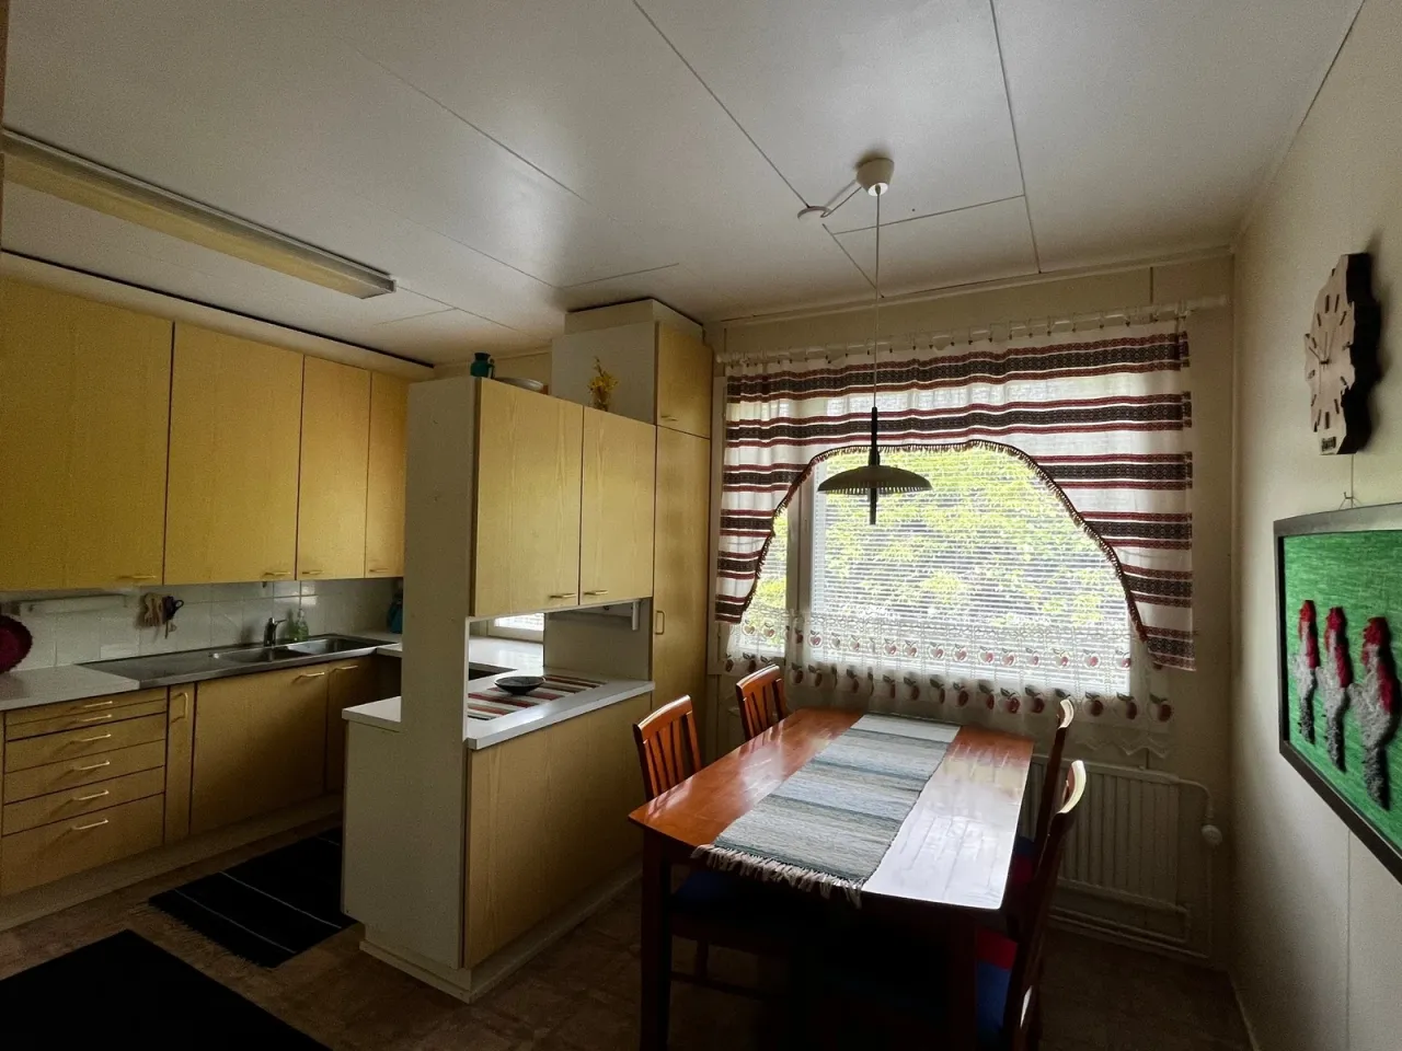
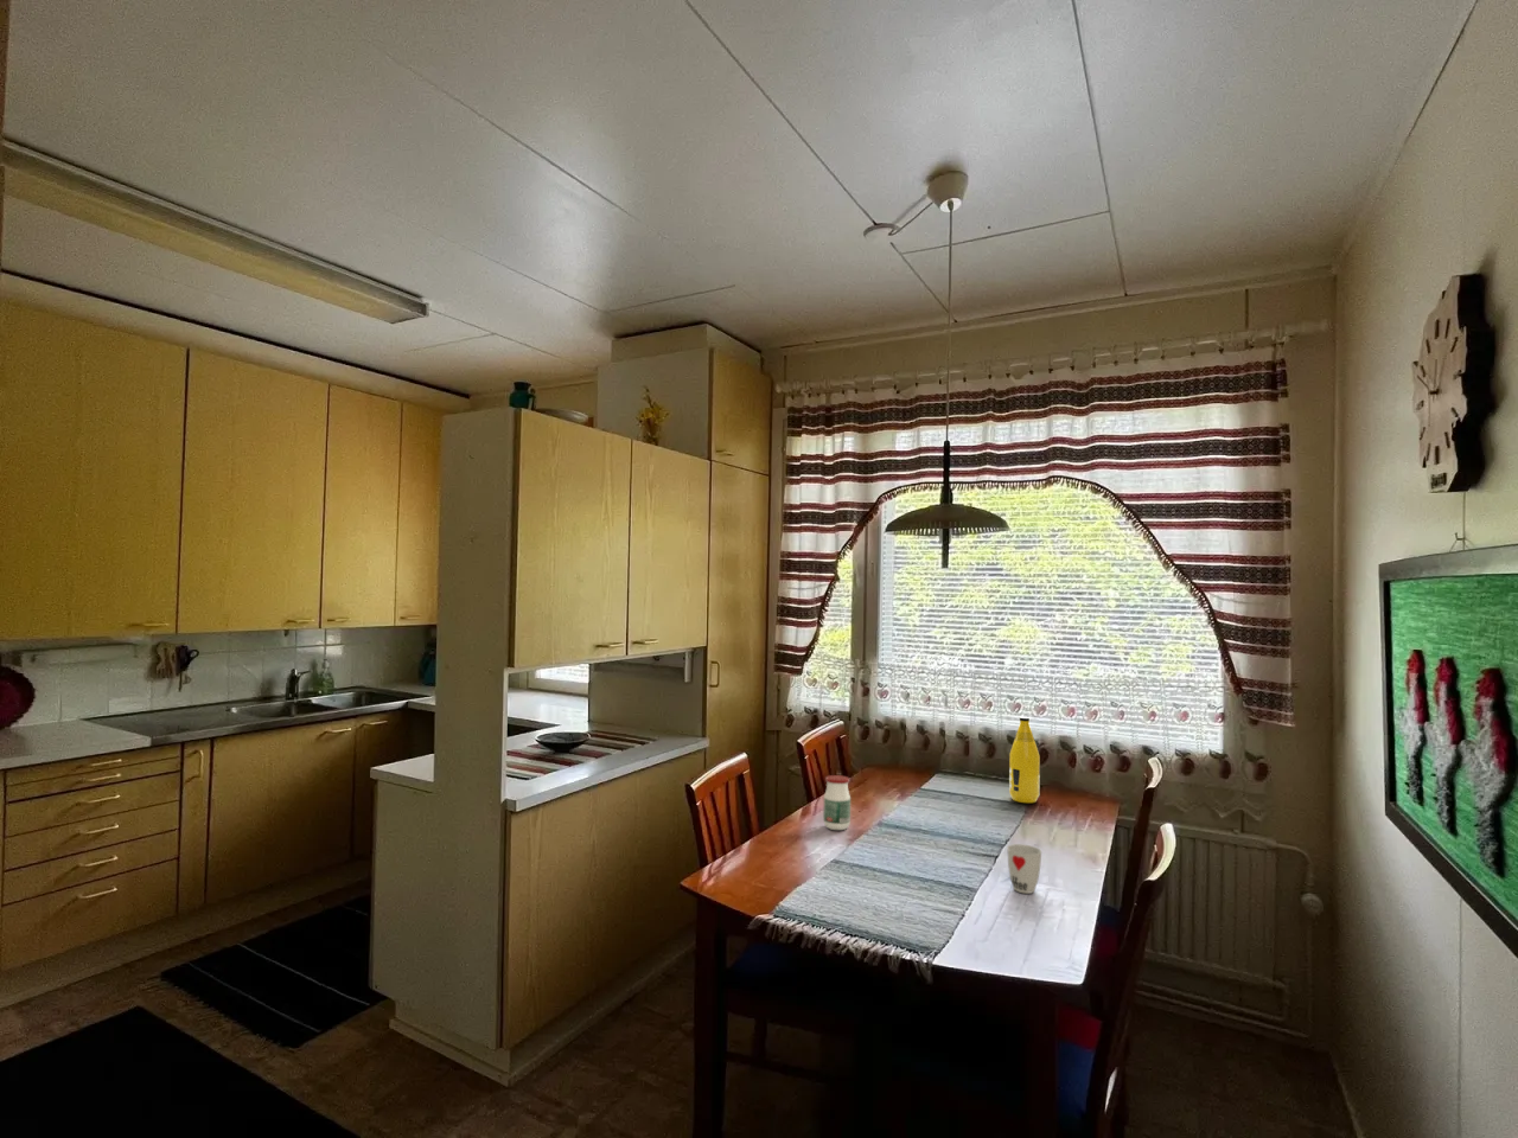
+ cup (1023, 869)
+ bottle (1023, 758)
+ jar (835, 802)
